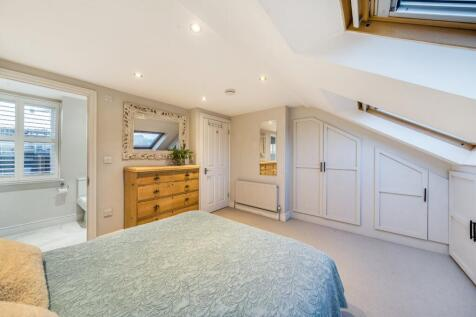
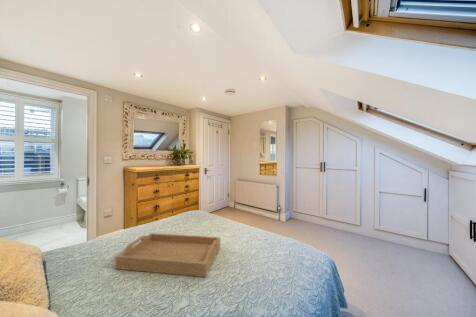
+ serving tray (173, 249)
